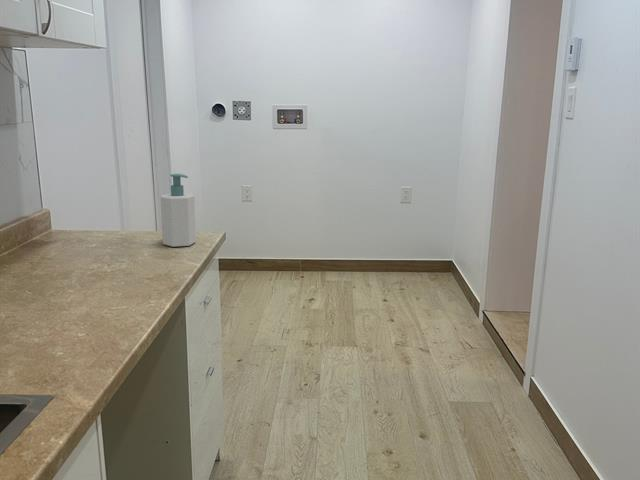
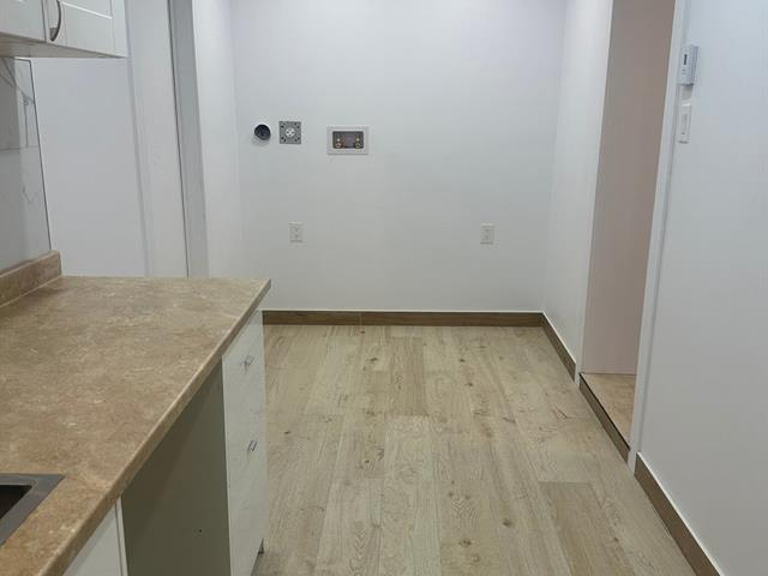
- soap bottle (178, 209)
